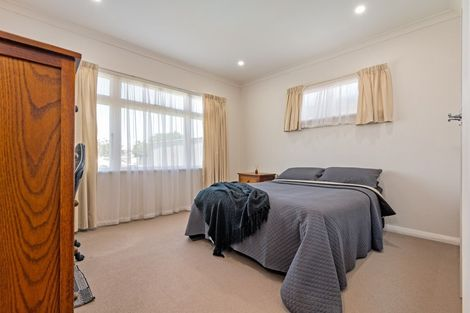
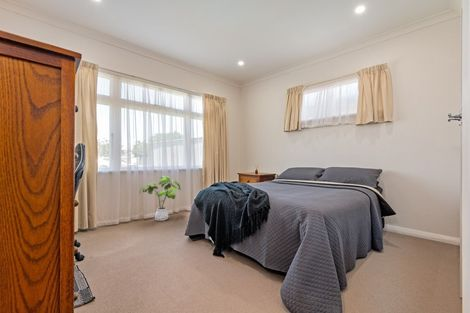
+ house plant (165, 197)
